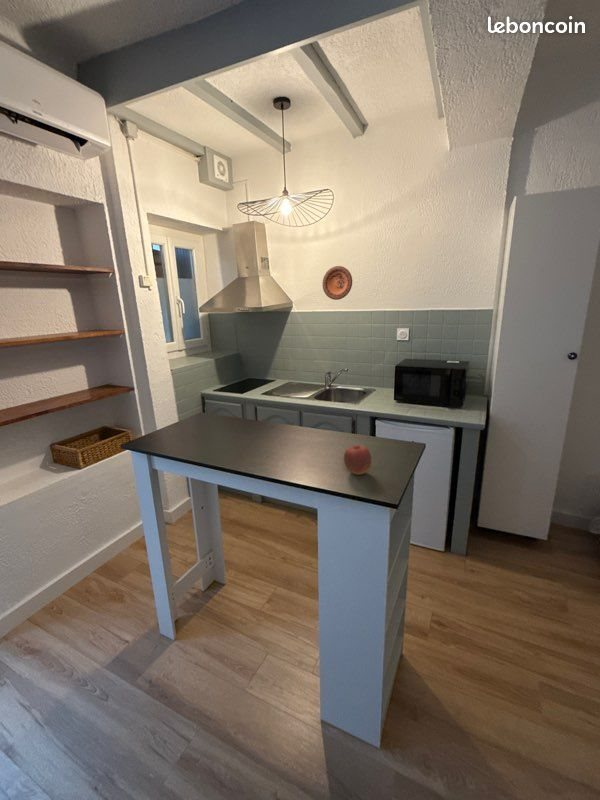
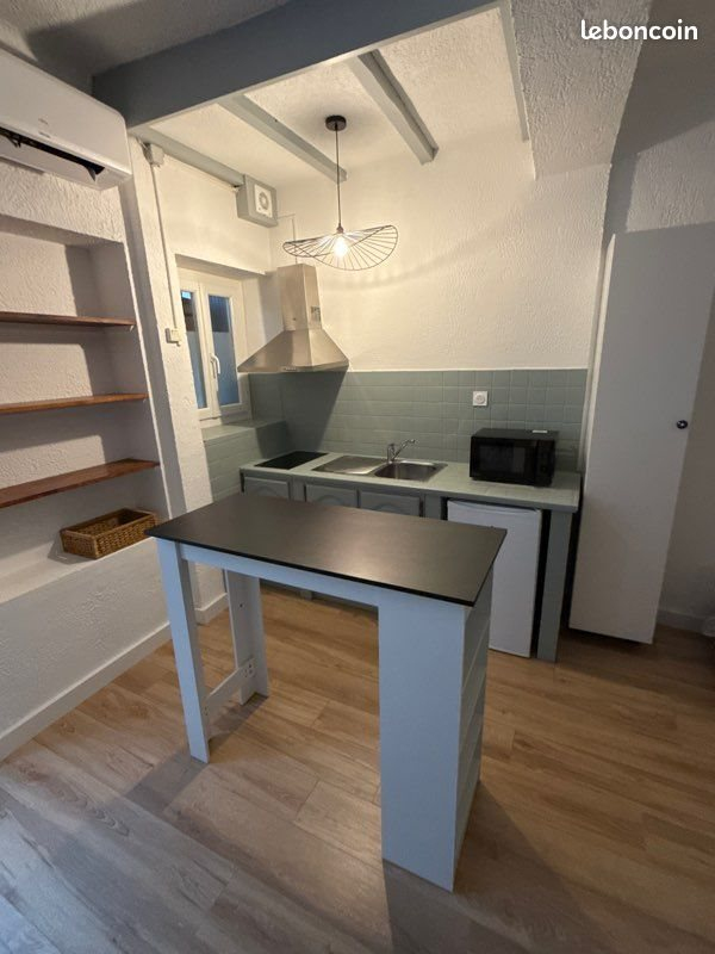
- apple (357, 458)
- decorative plate (337, 283)
